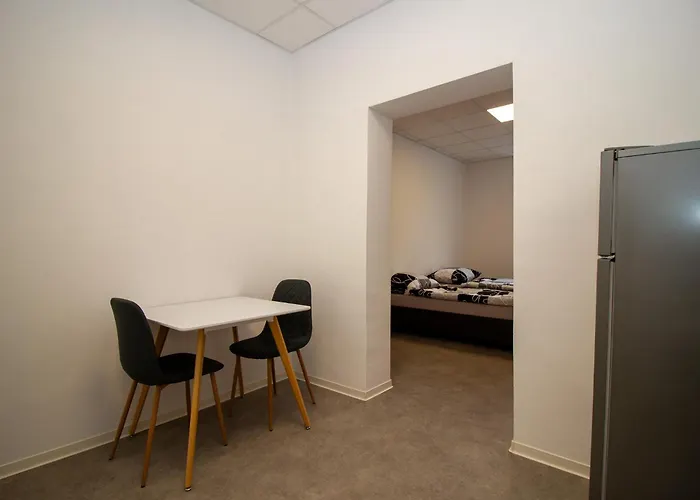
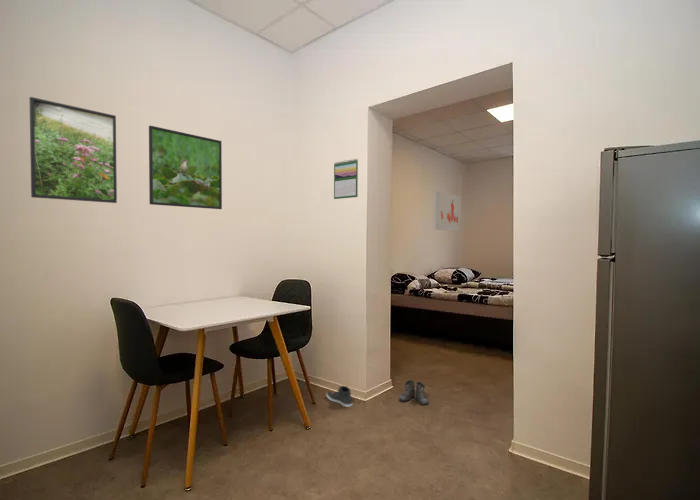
+ wall art (447, 212)
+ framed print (76, 153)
+ calendar (345, 179)
+ sneaker (339, 392)
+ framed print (187, 170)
+ boots (413, 391)
